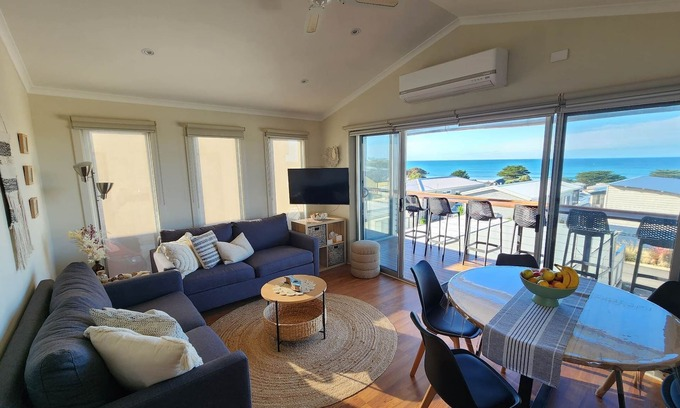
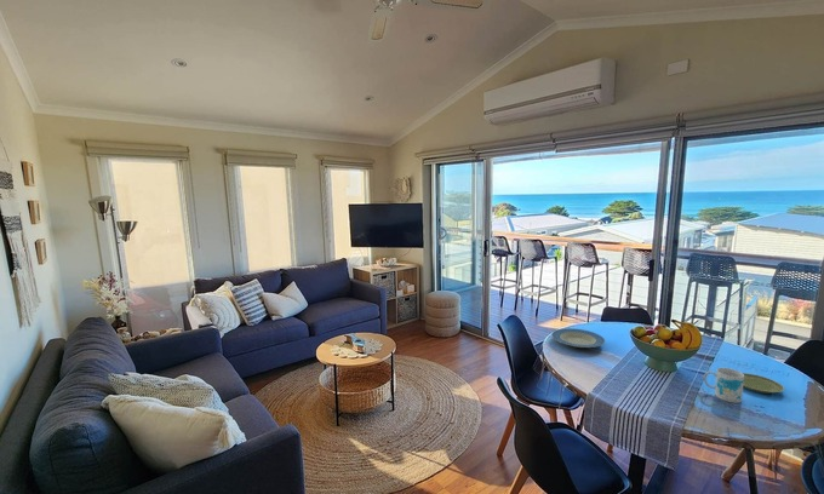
+ plate (577, 339)
+ plate (756, 384)
+ mug (722, 383)
